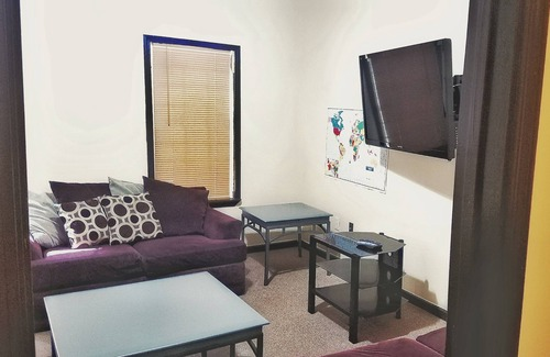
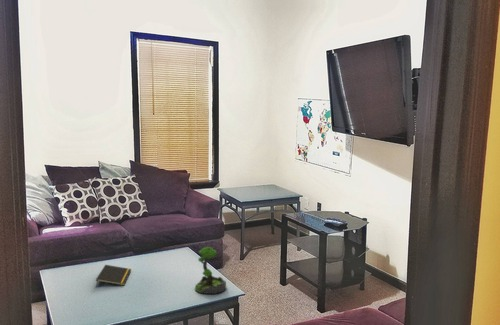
+ plant (208, 269)
+ notepad (114, 274)
